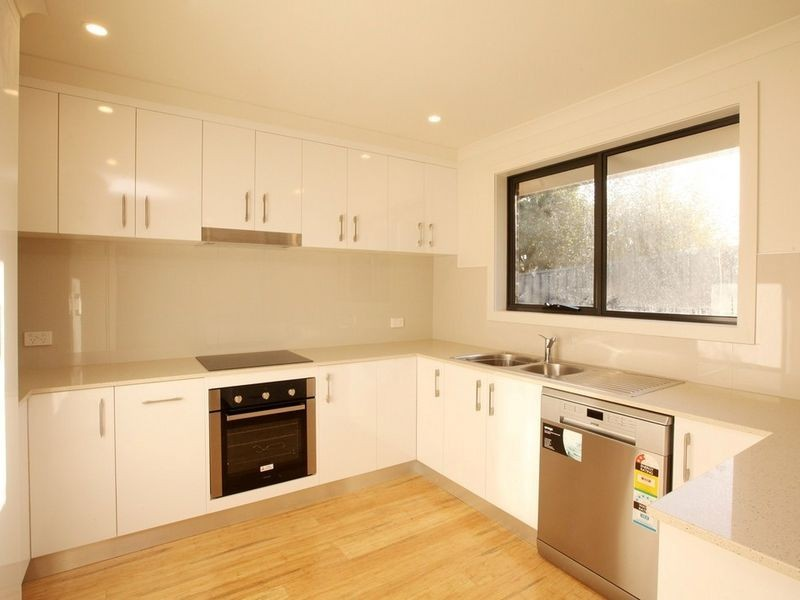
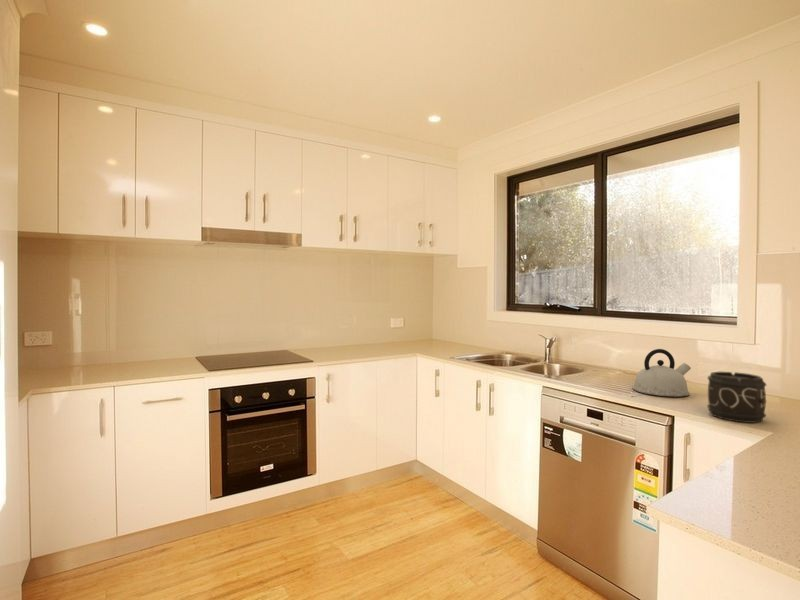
+ kettle (662, 370)
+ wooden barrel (736, 396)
